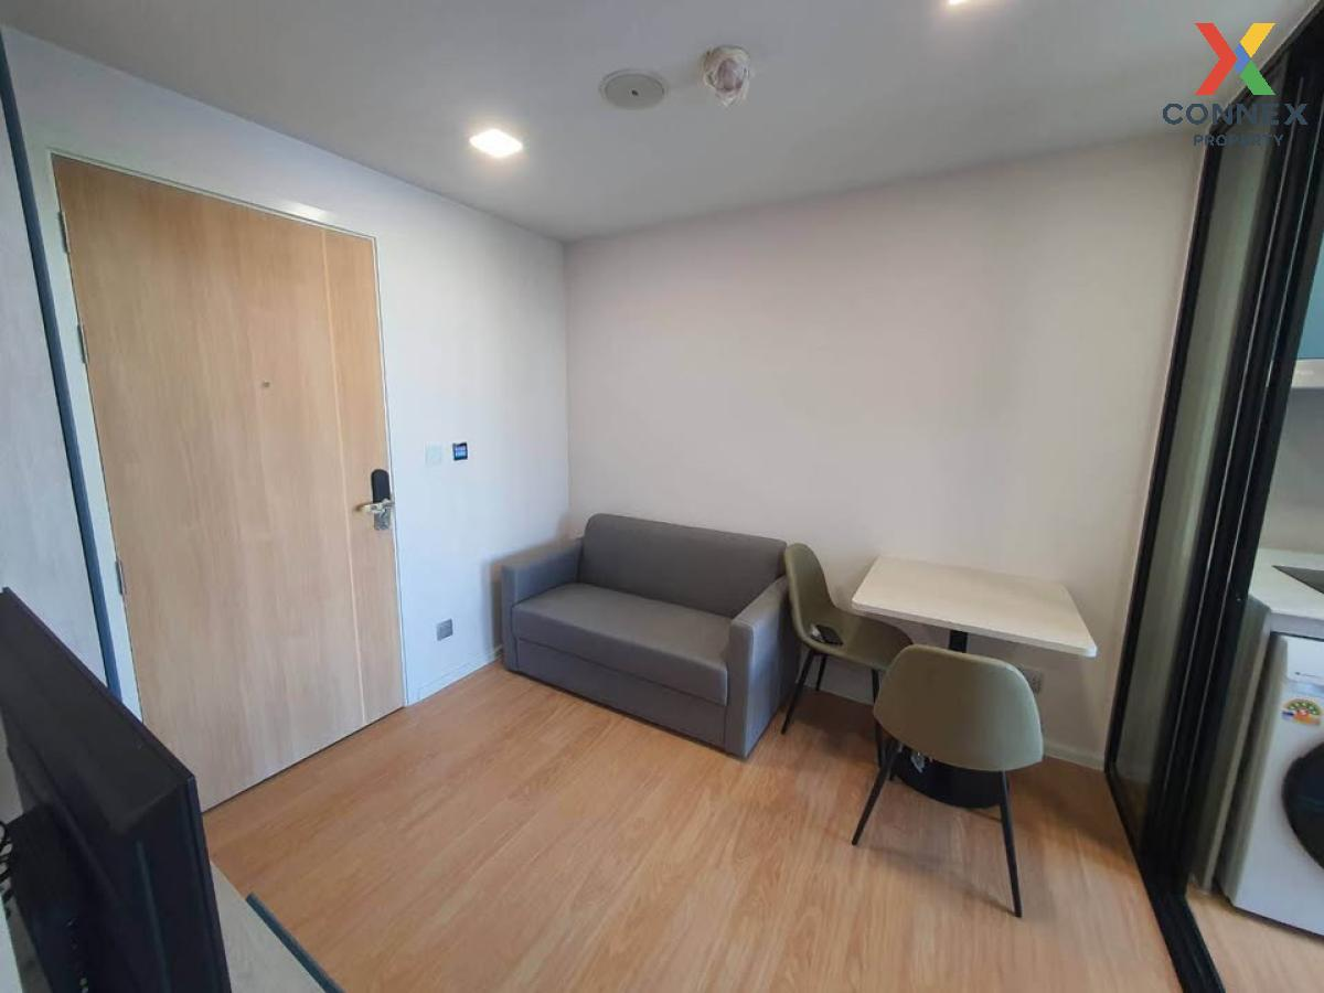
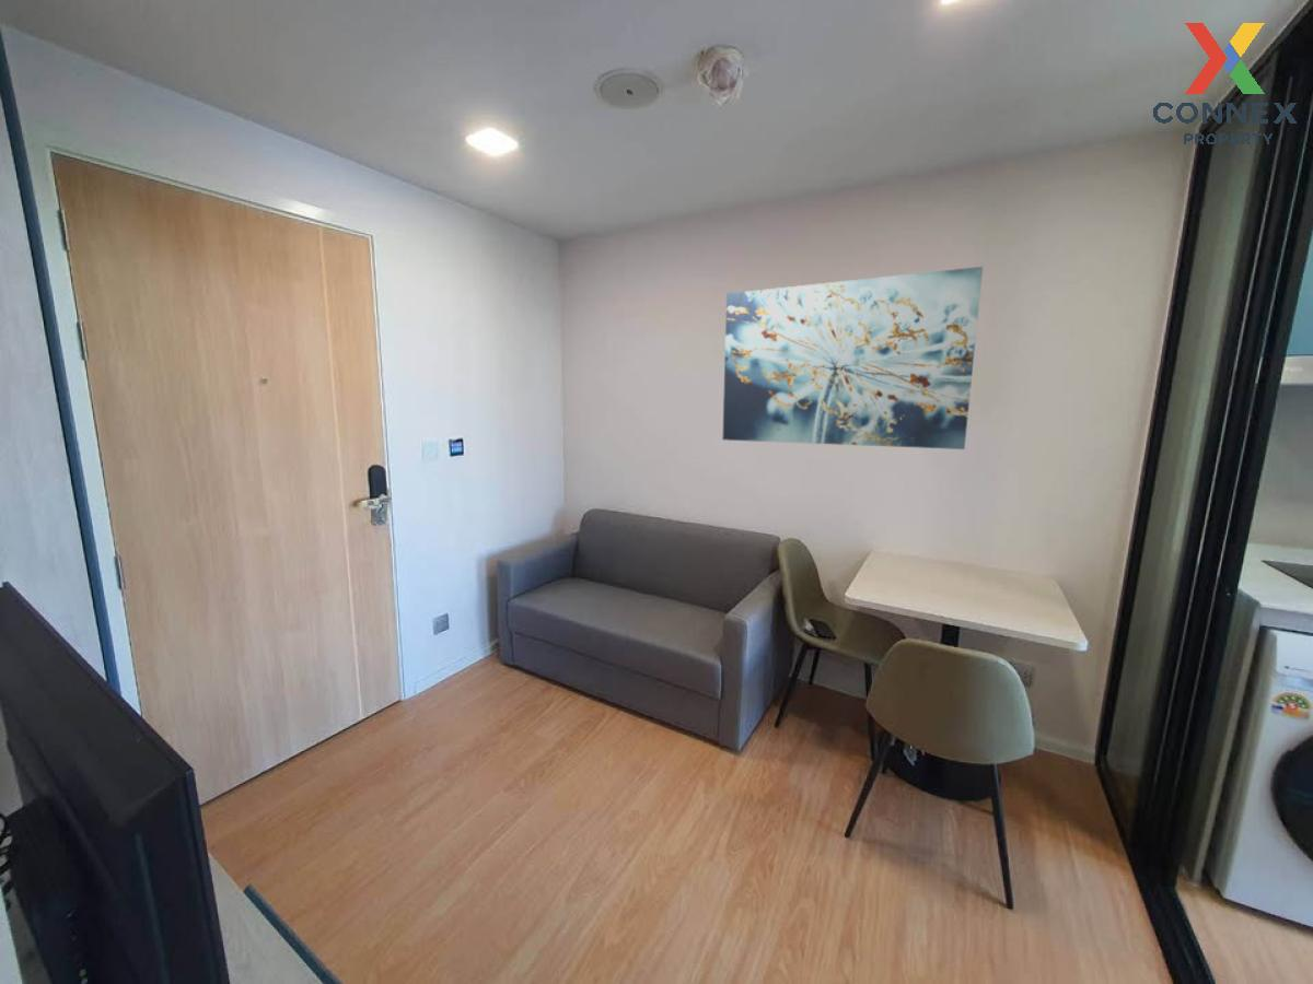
+ wall art (836, 364)
